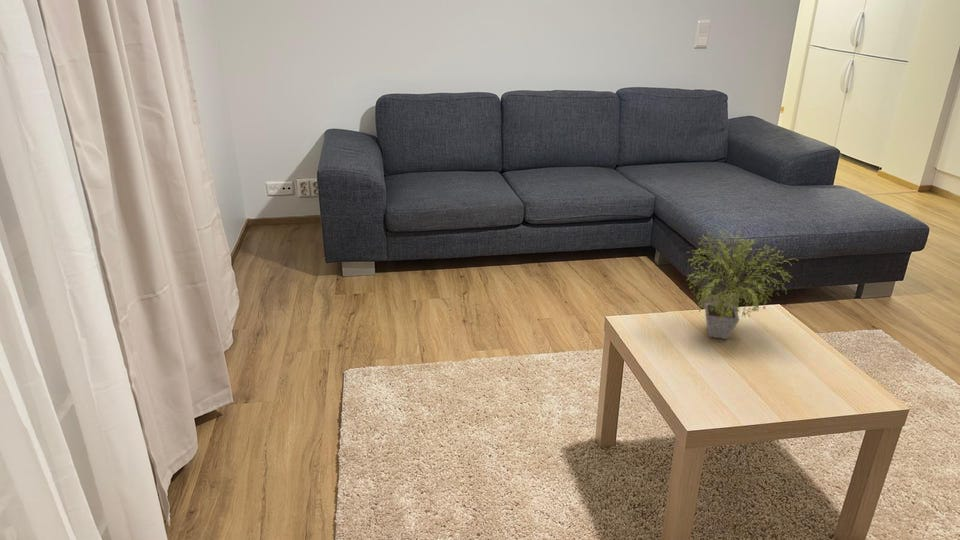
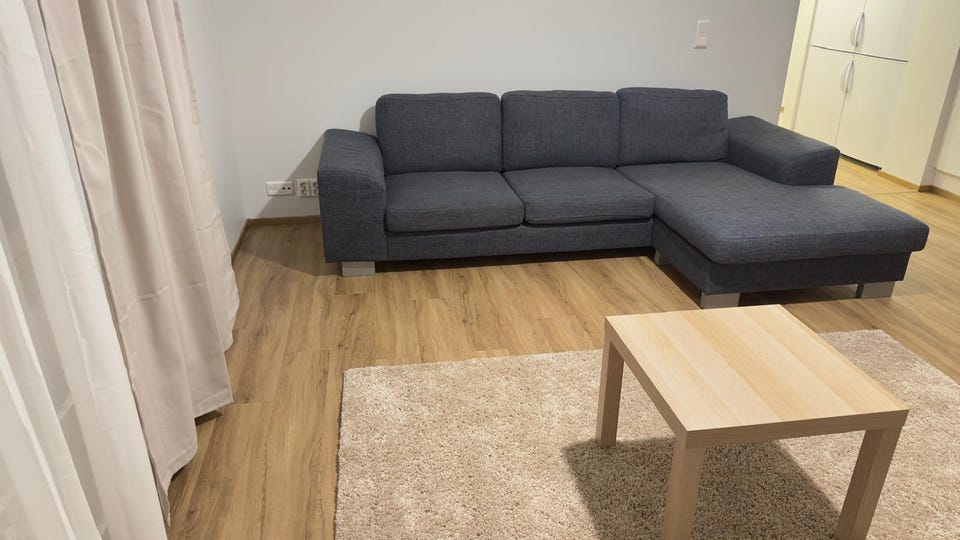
- potted plant (734, 283)
